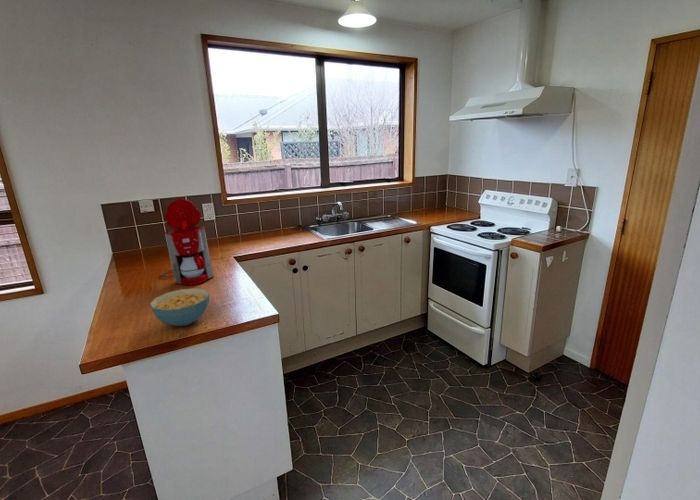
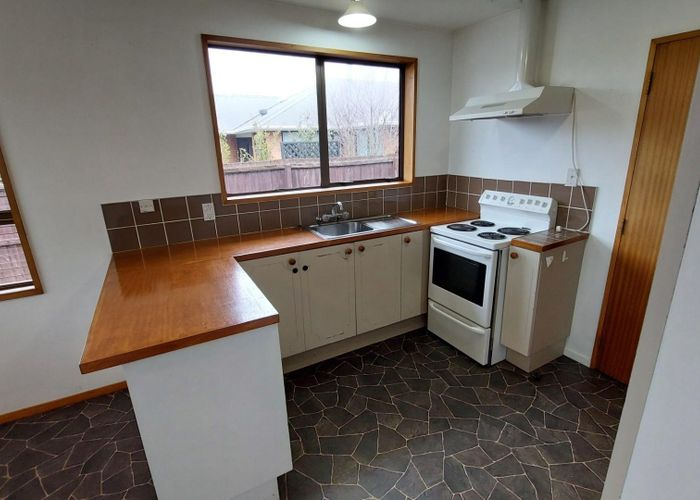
- cereal bowl (182, 310)
- coffee maker (181, 237)
